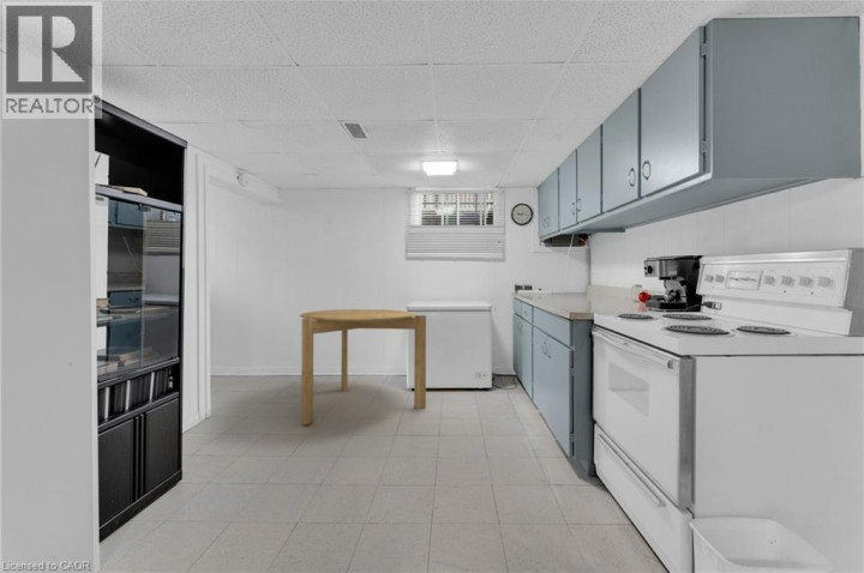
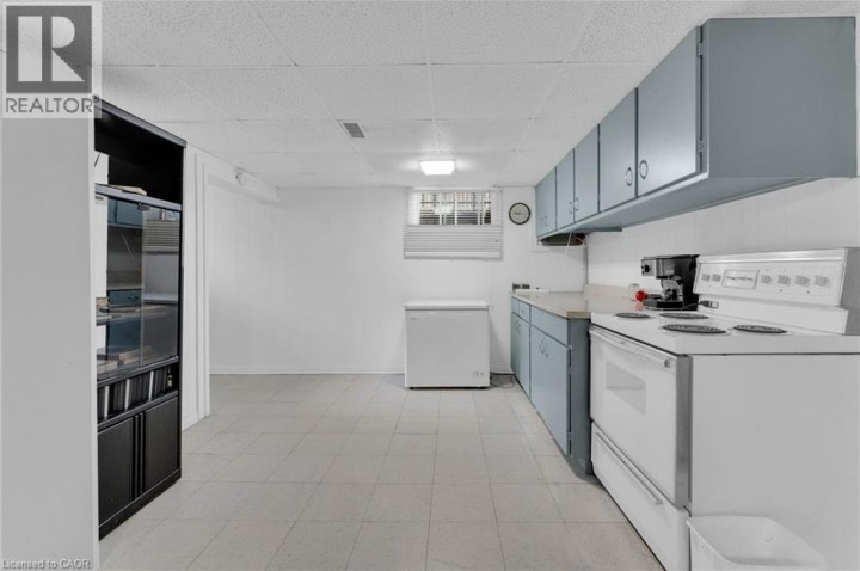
- round table (347, 357)
